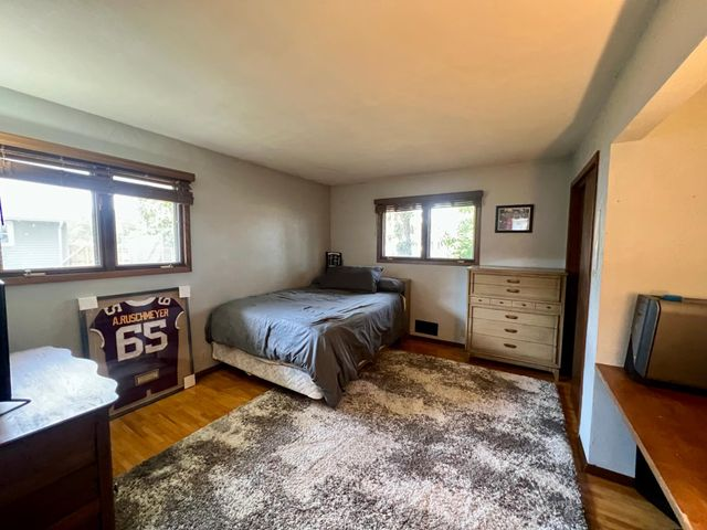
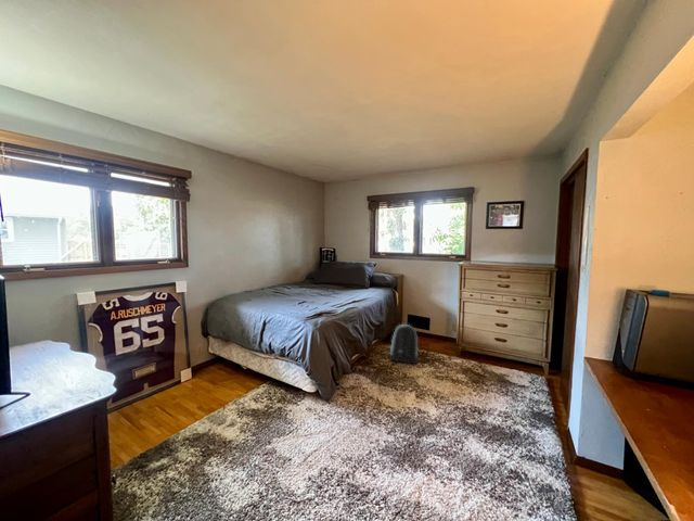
+ backpack (403, 341)
